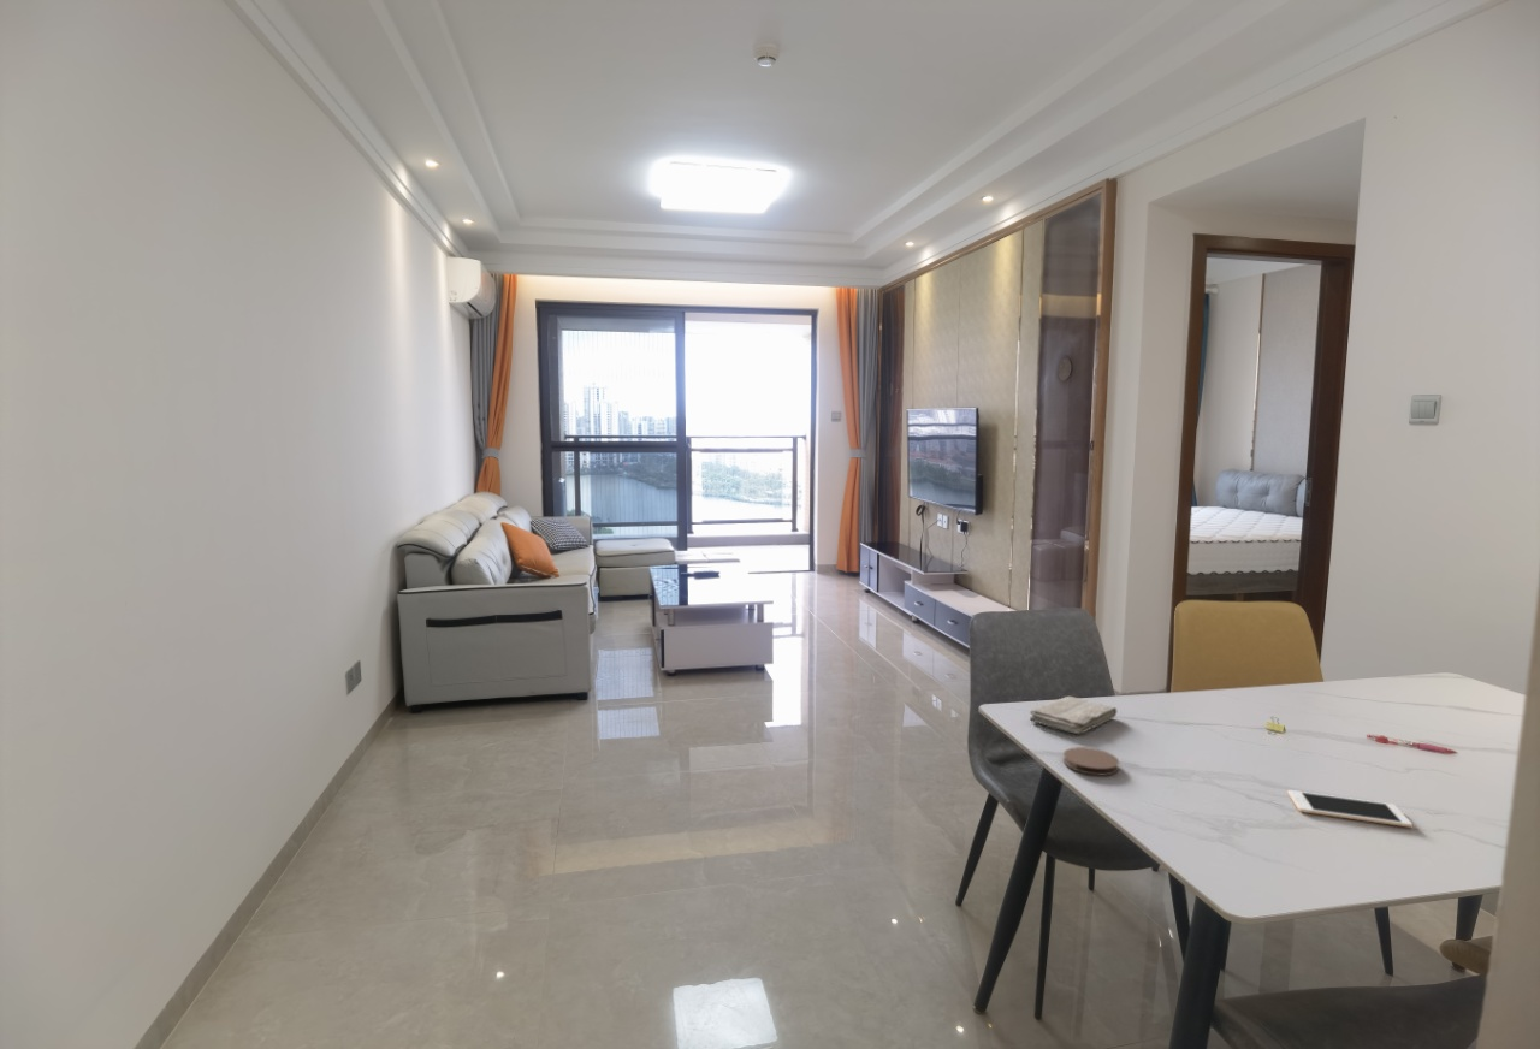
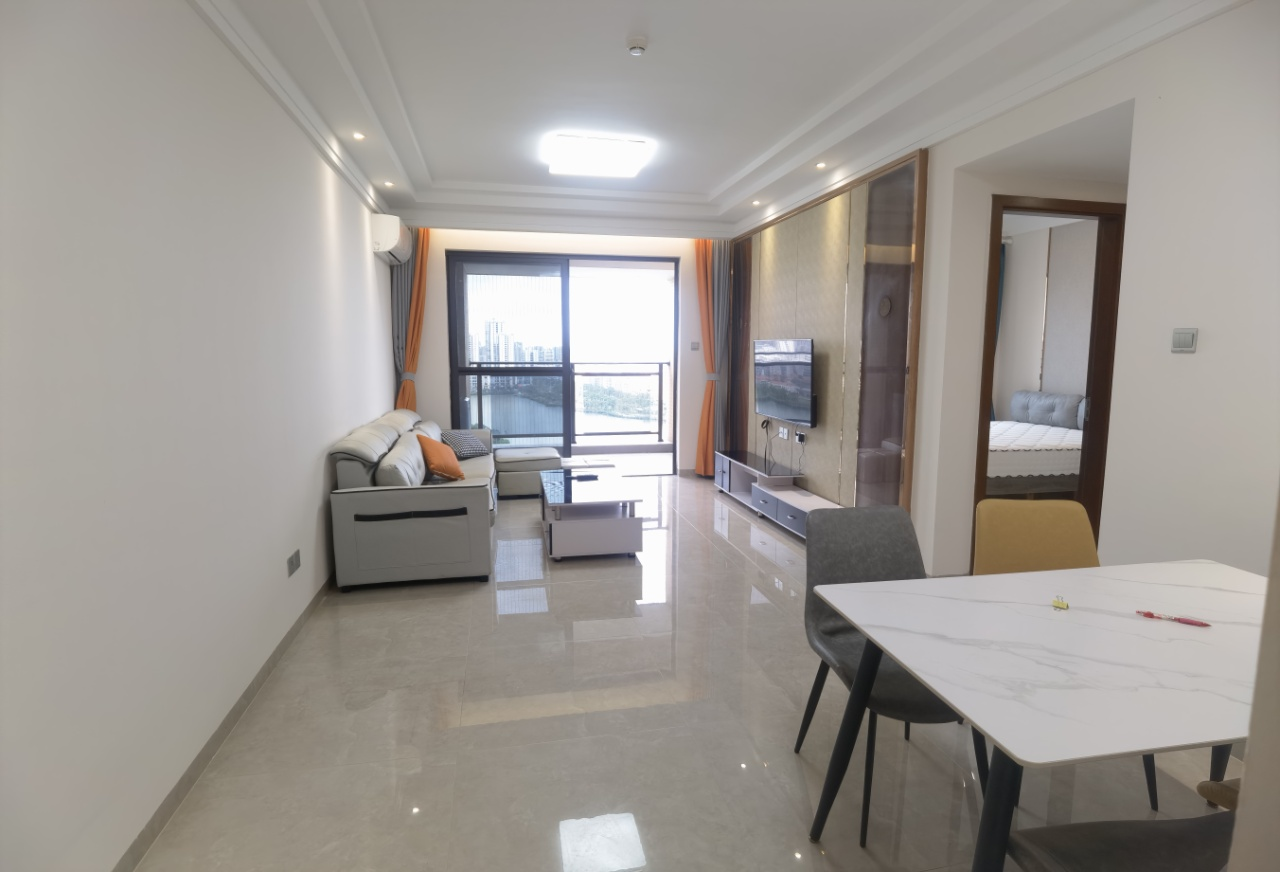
- cell phone (1346, 807)
- coaster (1090, 760)
- washcloth (1072, 712)
